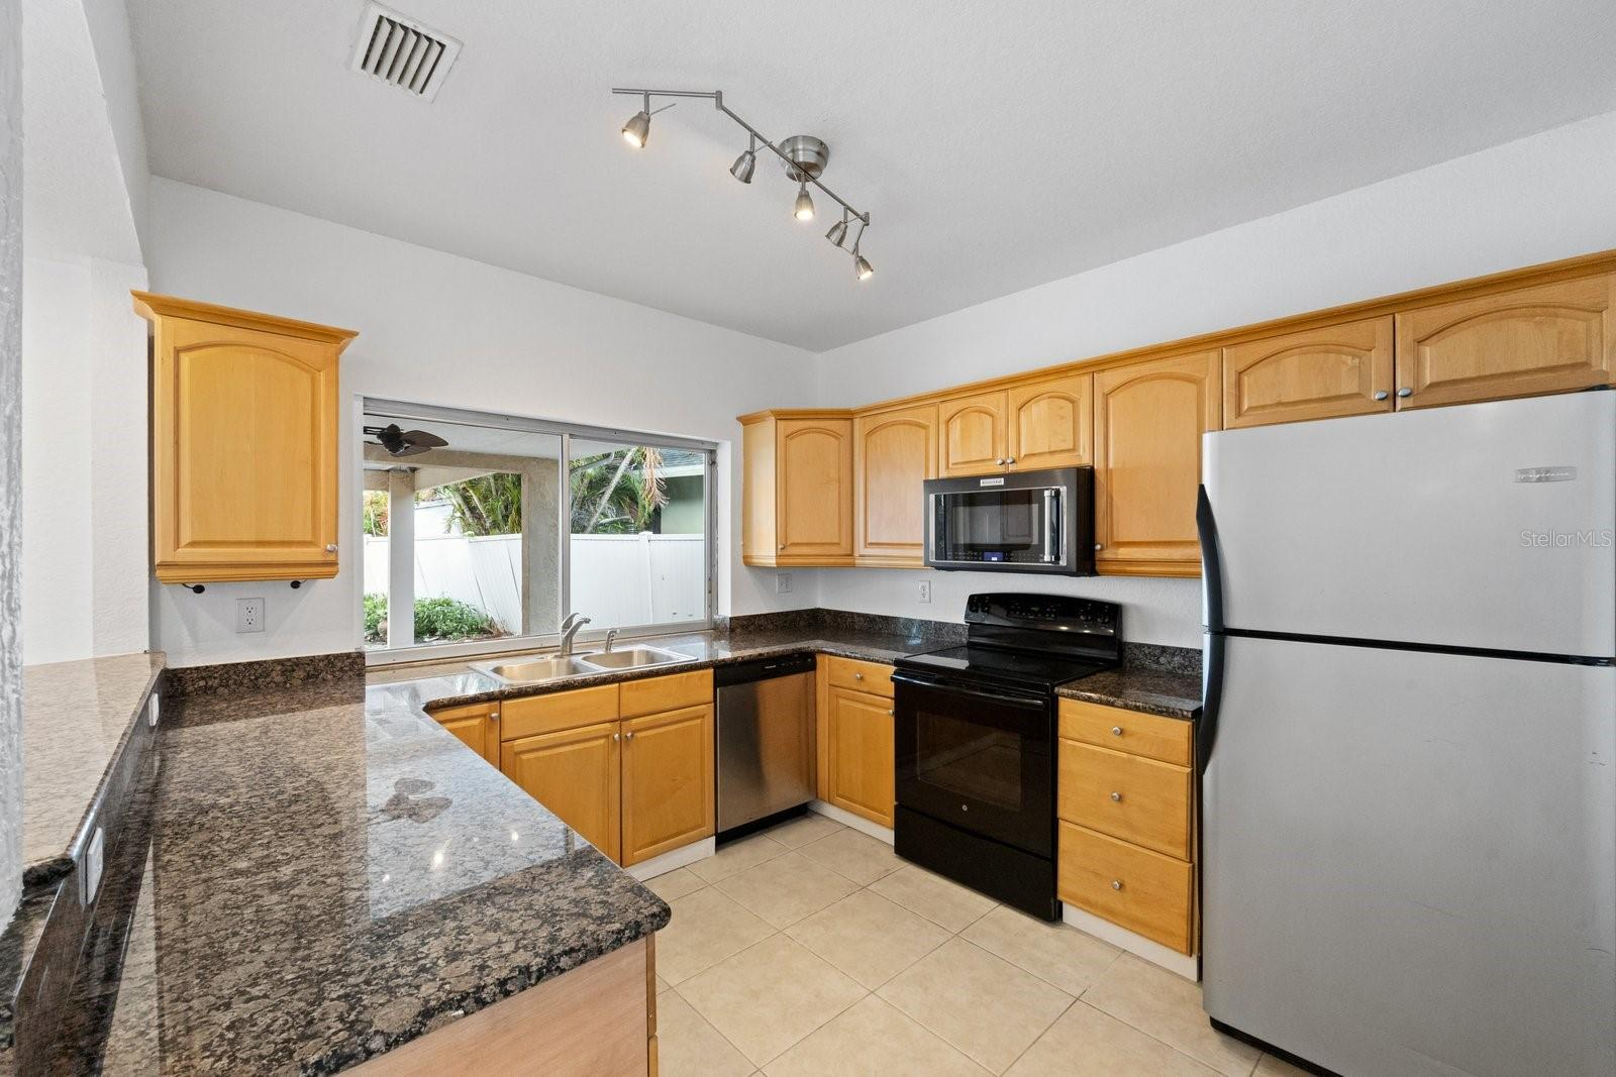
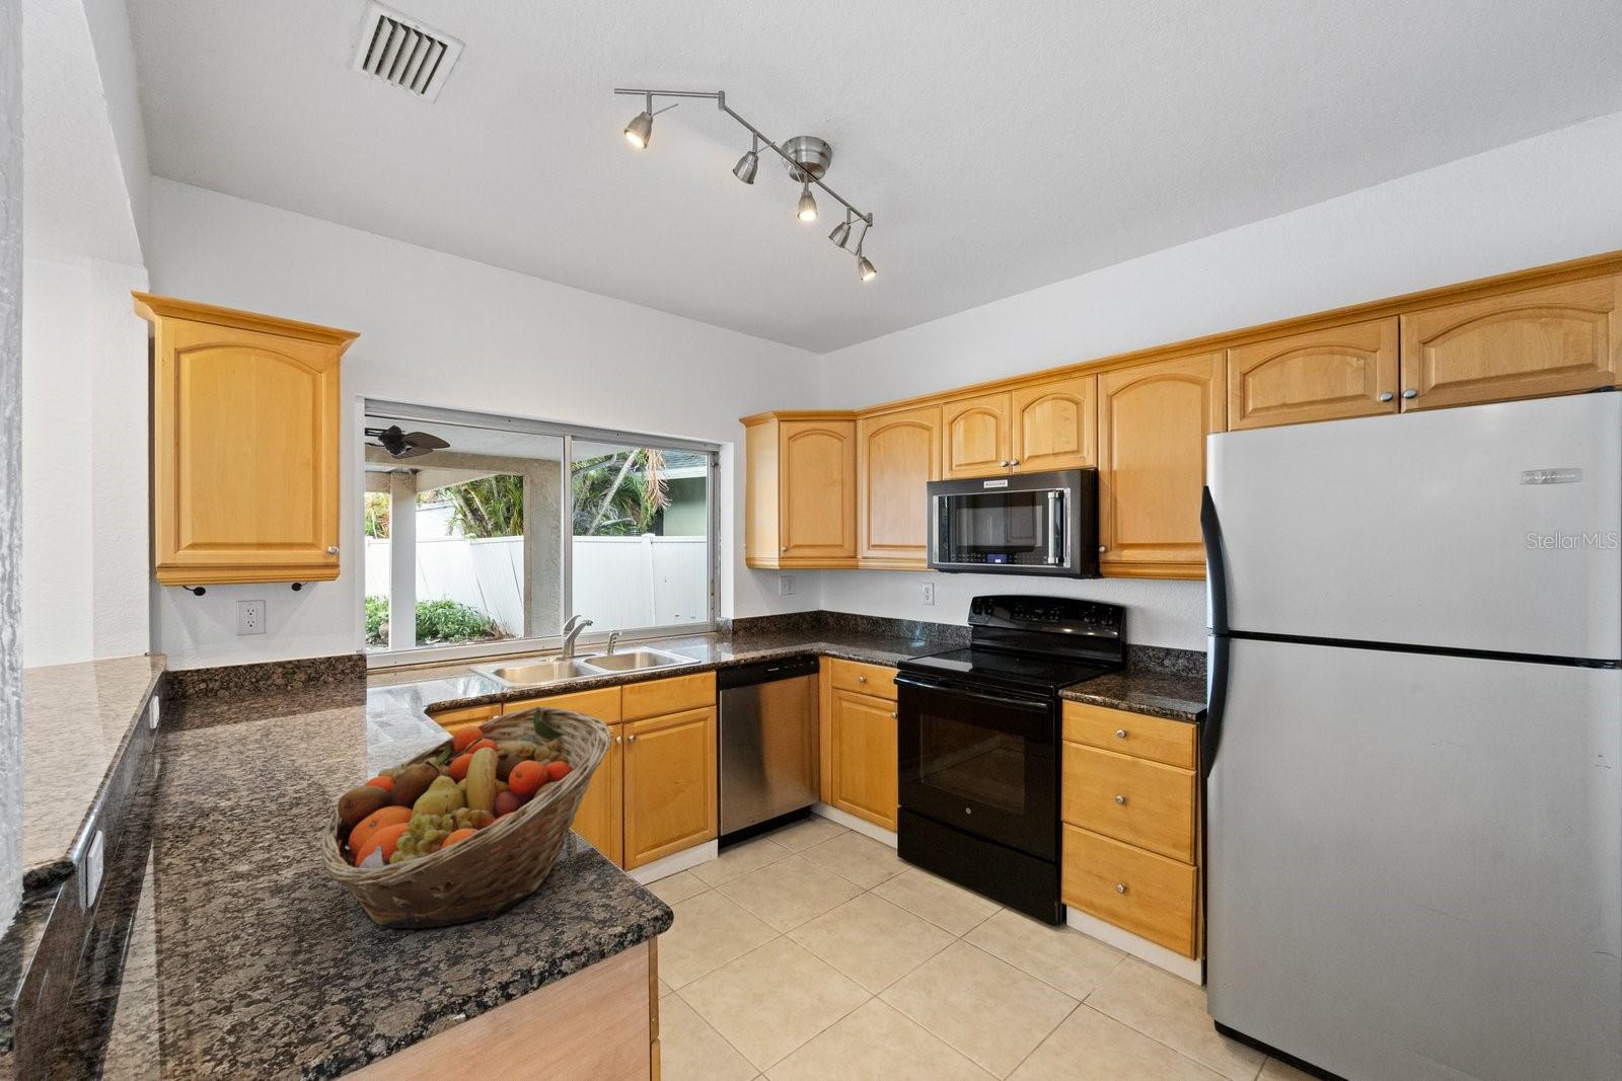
+ fruit basket (474, 800)
